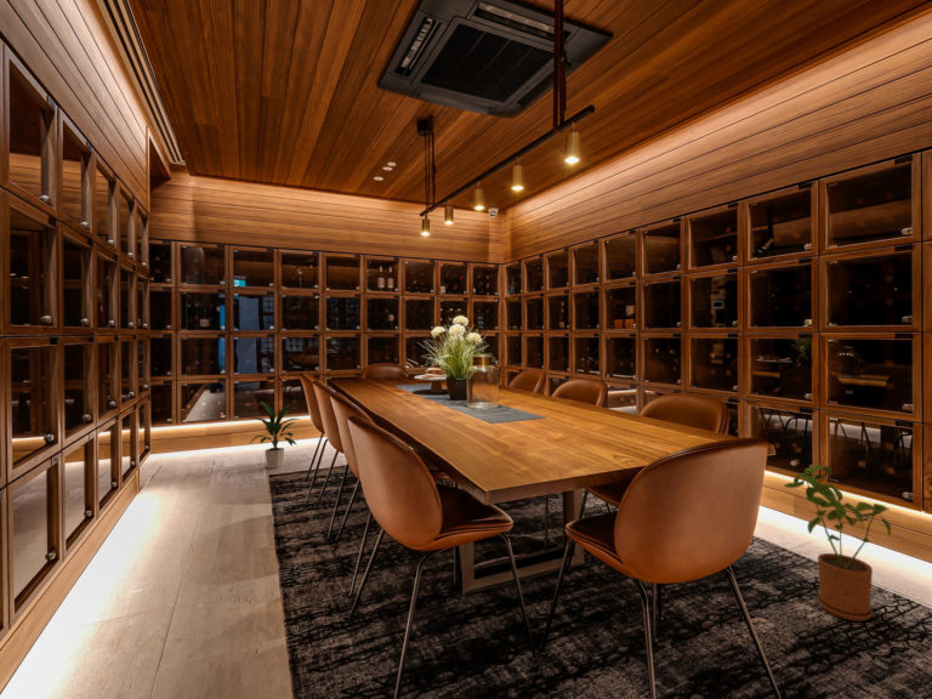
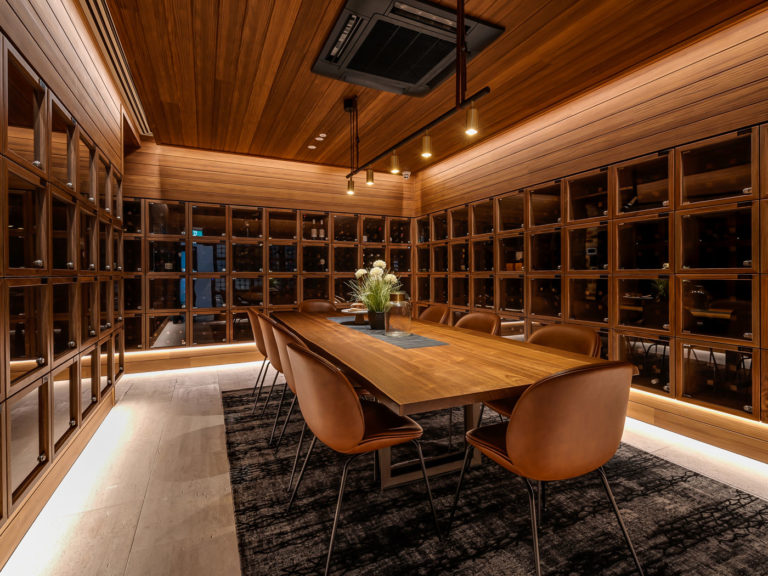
- indoor plant (277, 433)
- house plant (839, 538)
